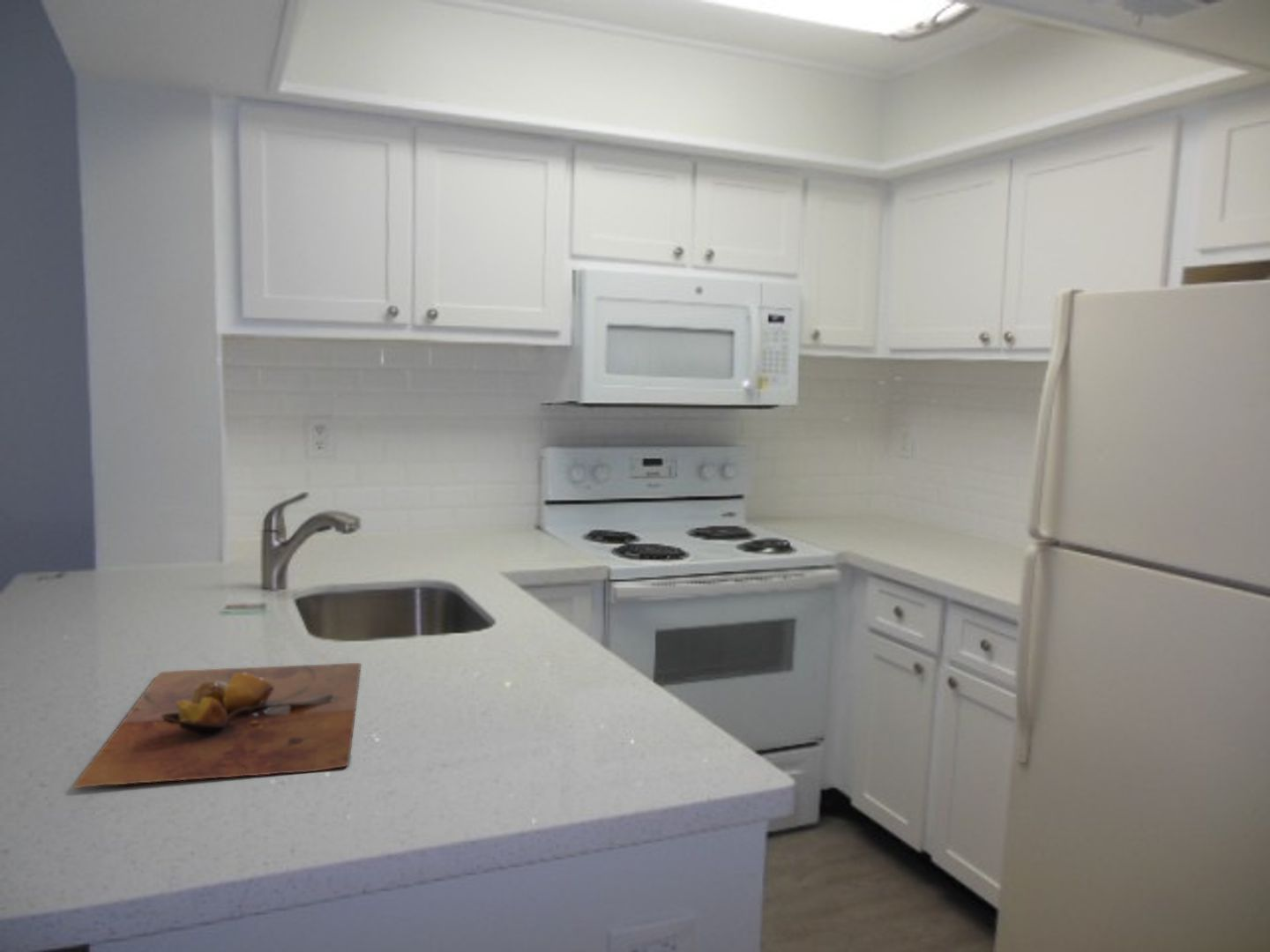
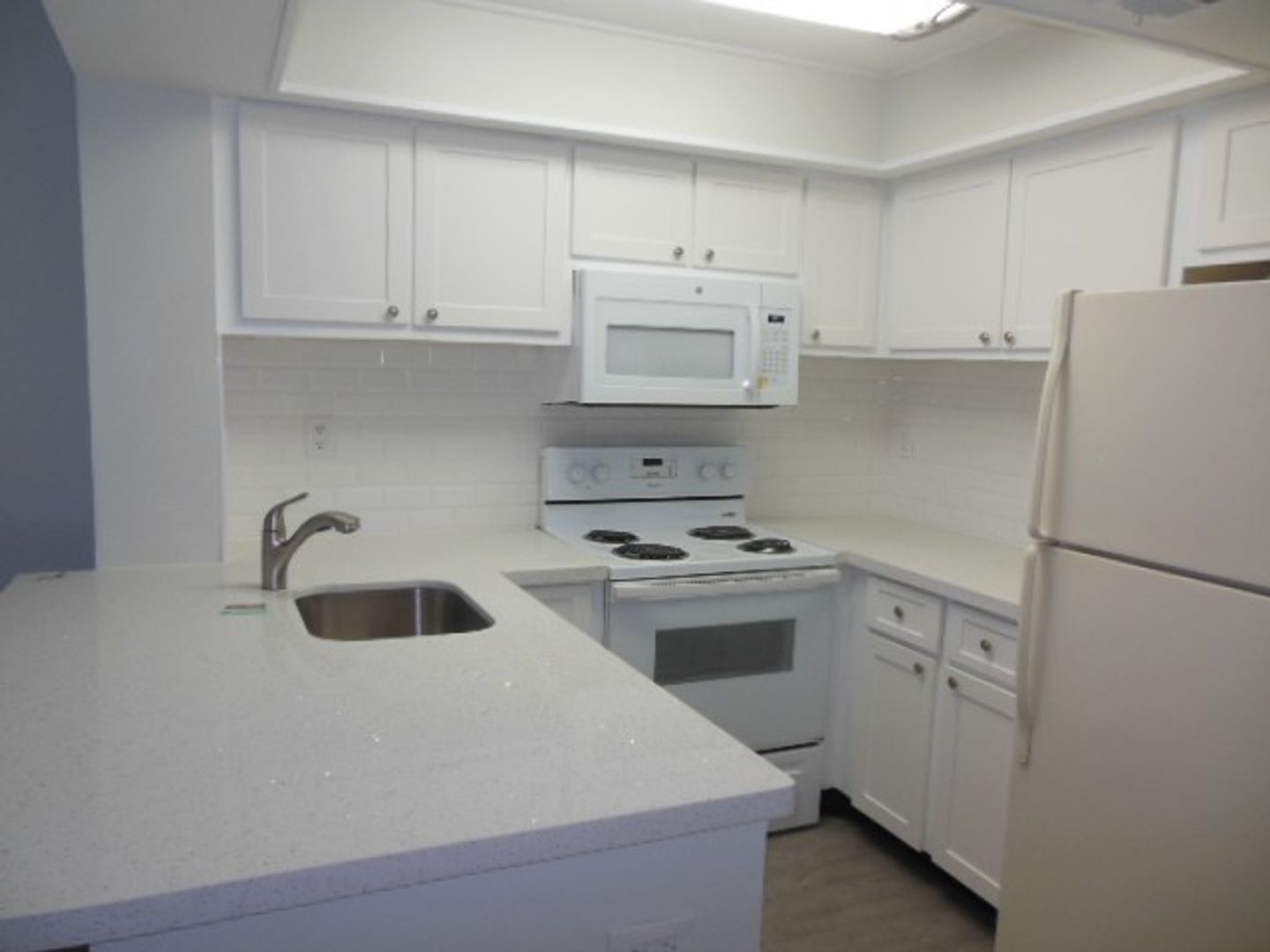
- cutting board (243, 695)
